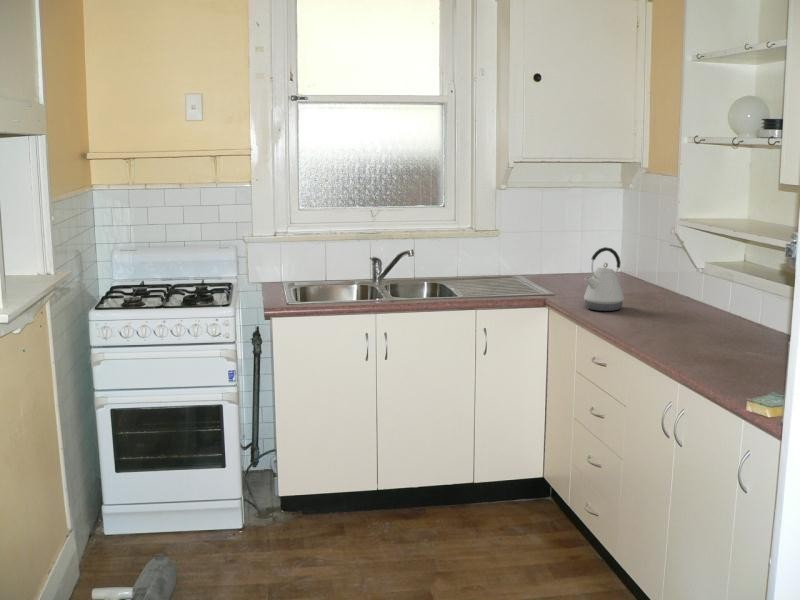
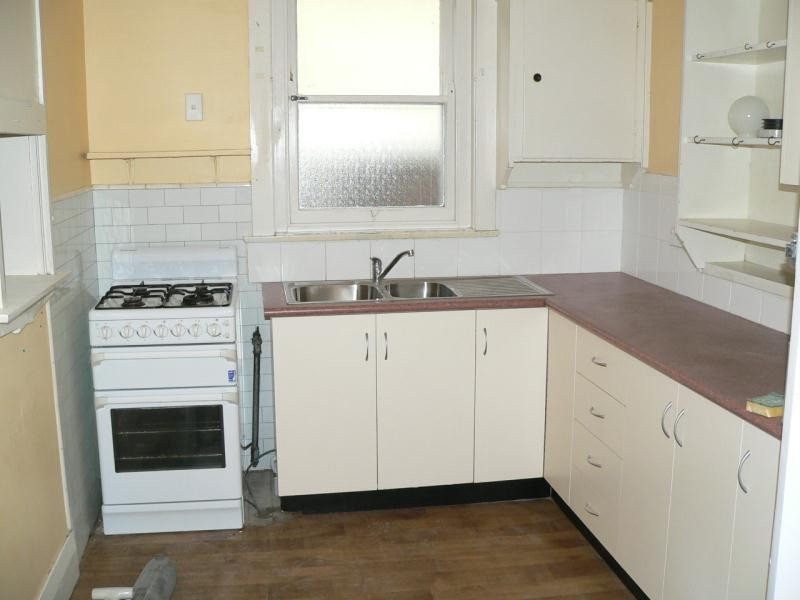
- kettle (603, 278)
